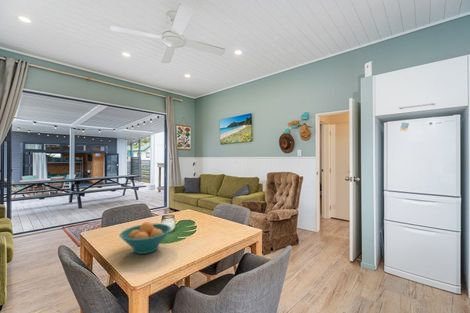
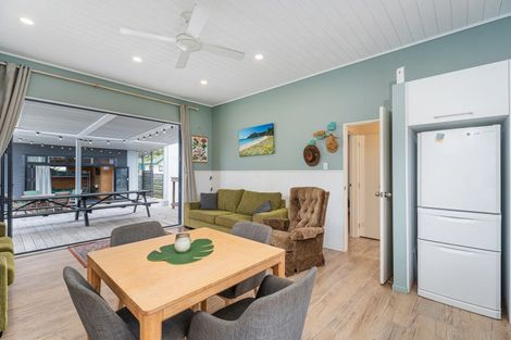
- fruit bowl (146, 235)
